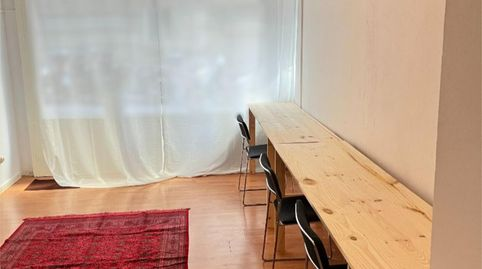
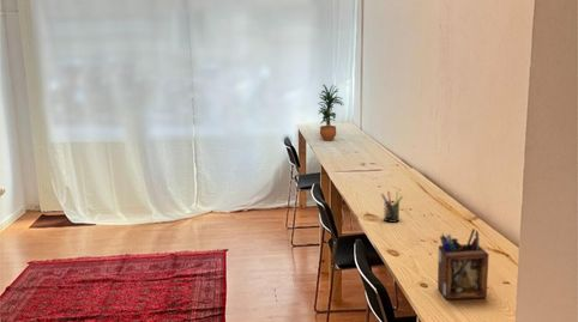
+ pen holder (392, 205)
+ potted plant (329, 113)
+ desk organizer (462, 262)
